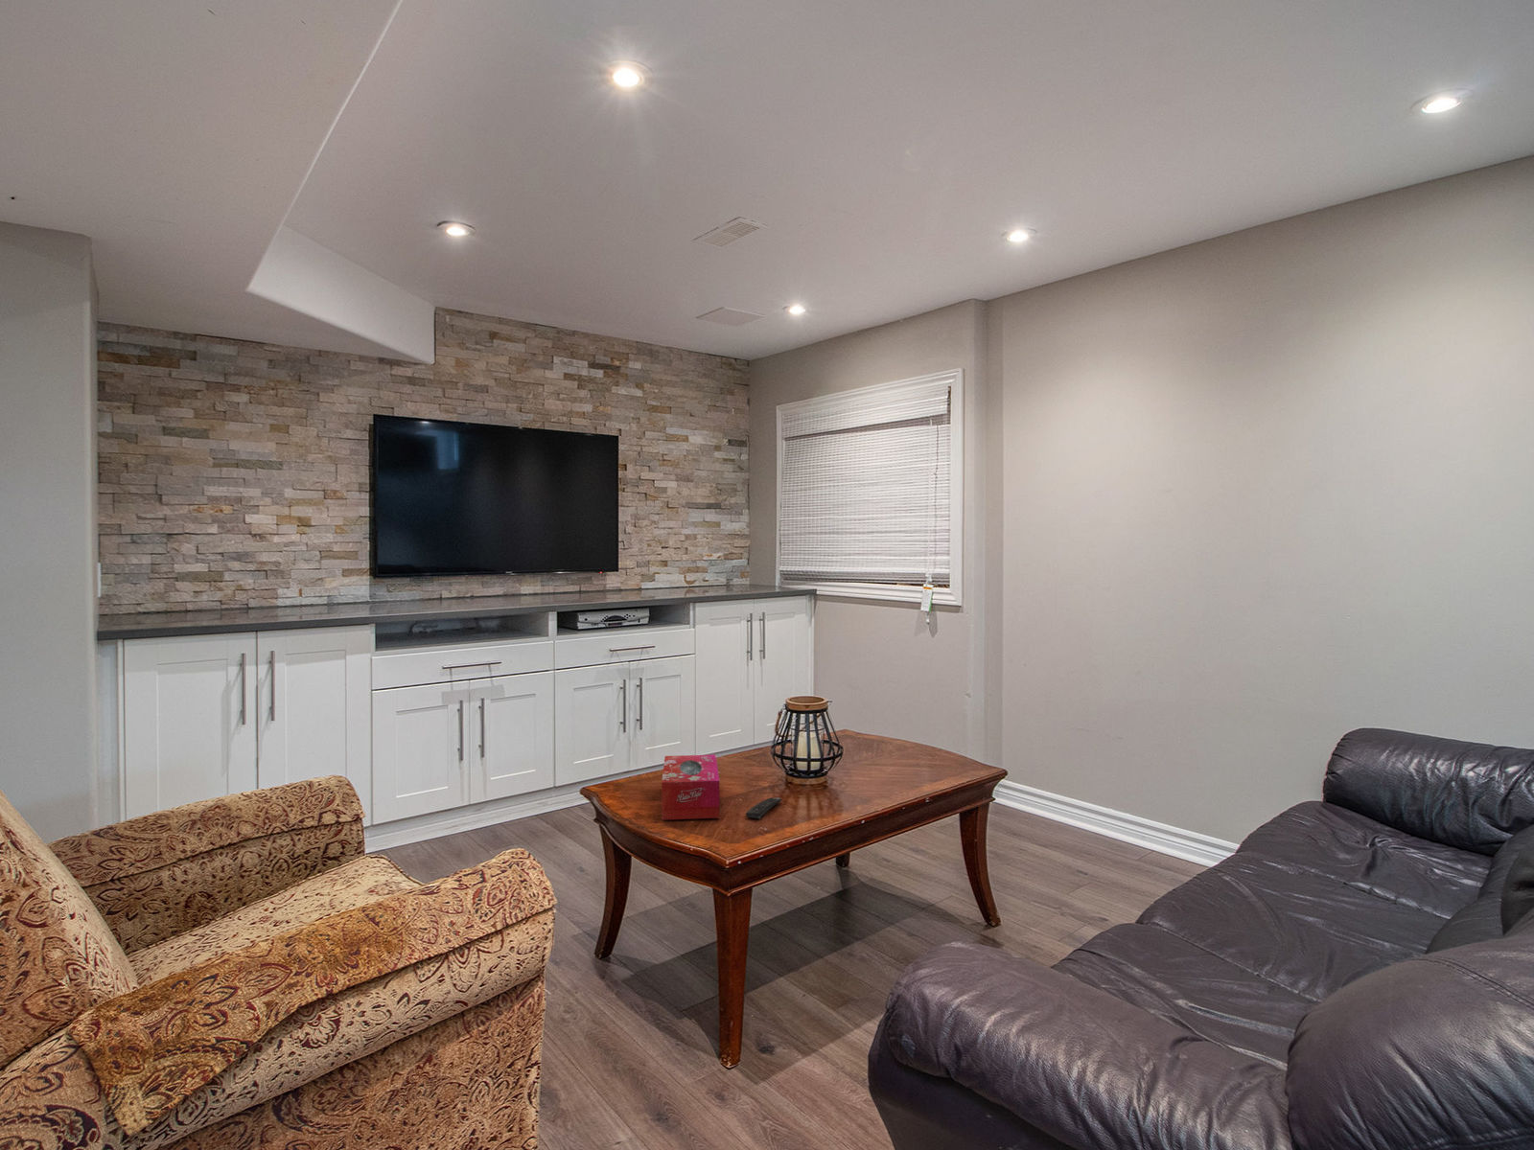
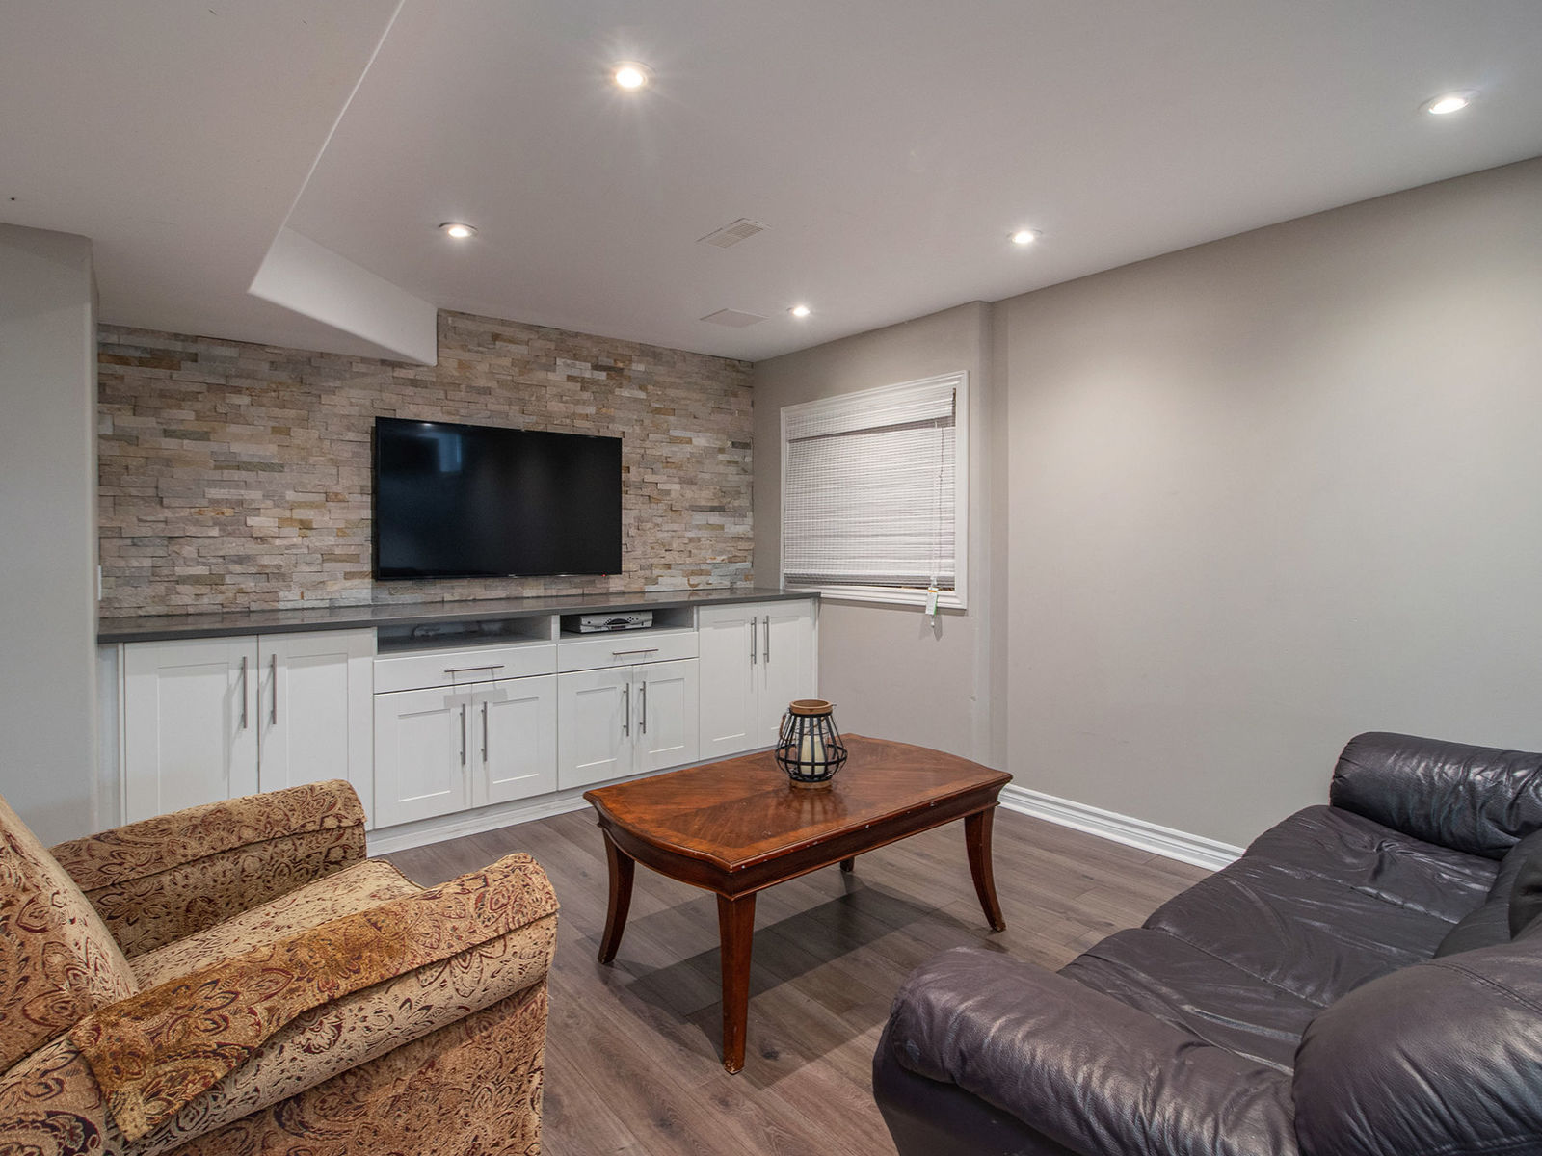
- tissue box (691, 785)
- remote control (765, 806)
